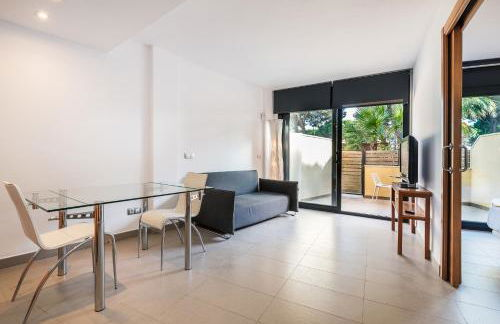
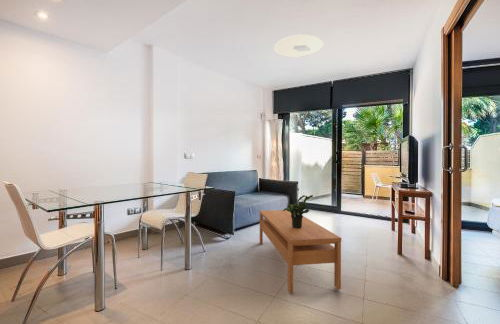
+ potted plant (299, 210)
+ ceiling light (298, 44)
+ coffee table (291, 241)
